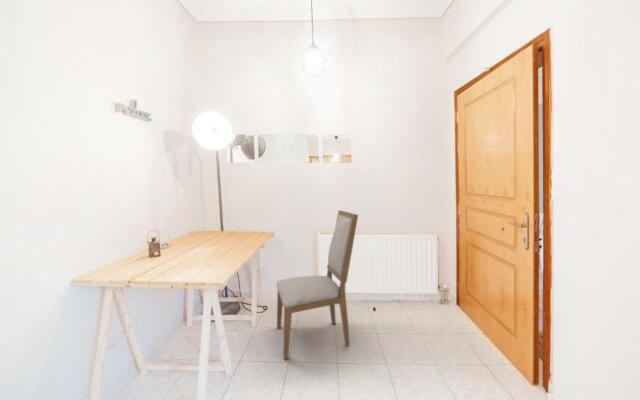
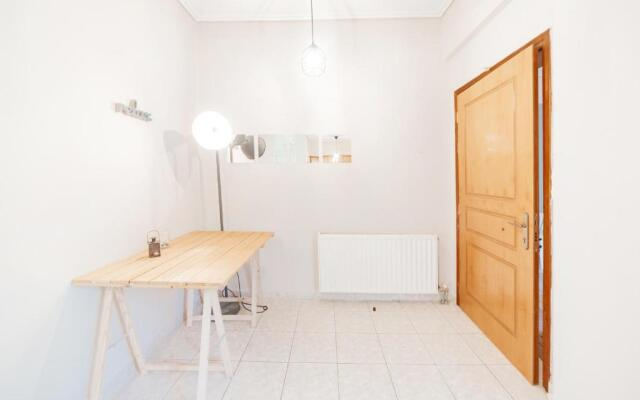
- chair (315, 276)
